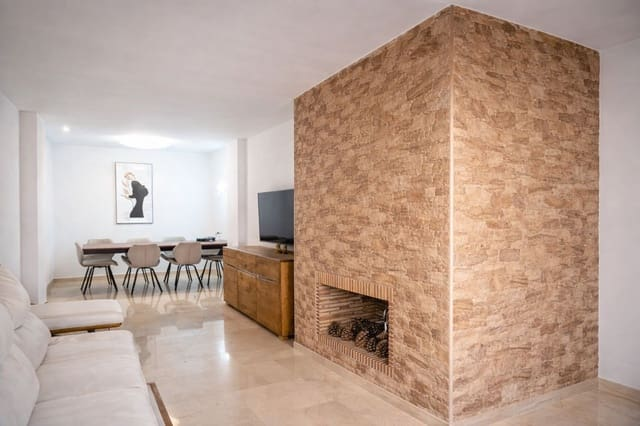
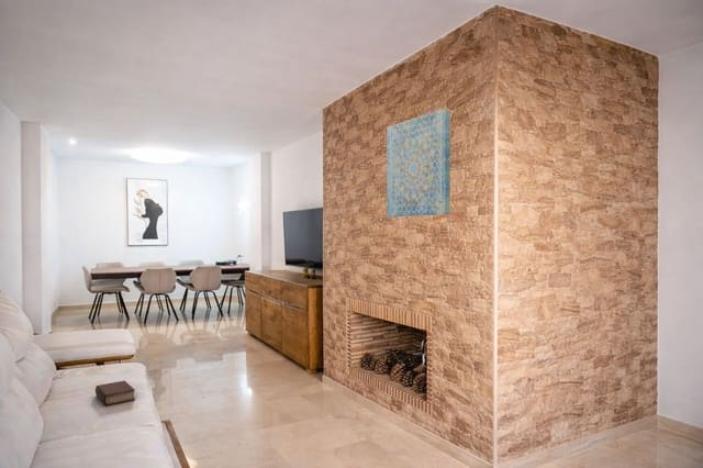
+ wall art (415, 167)
+ book (114, 392)
